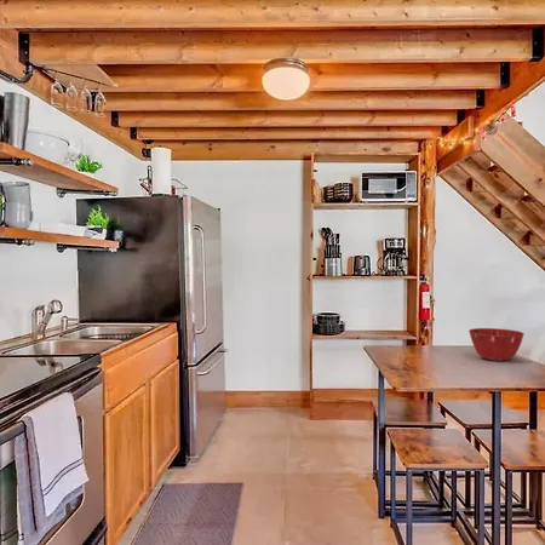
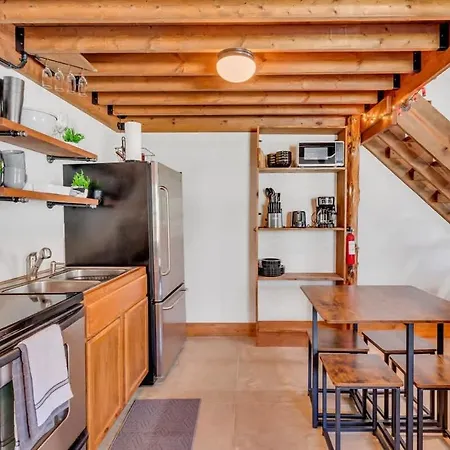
- mixing bowl (495, 344)
